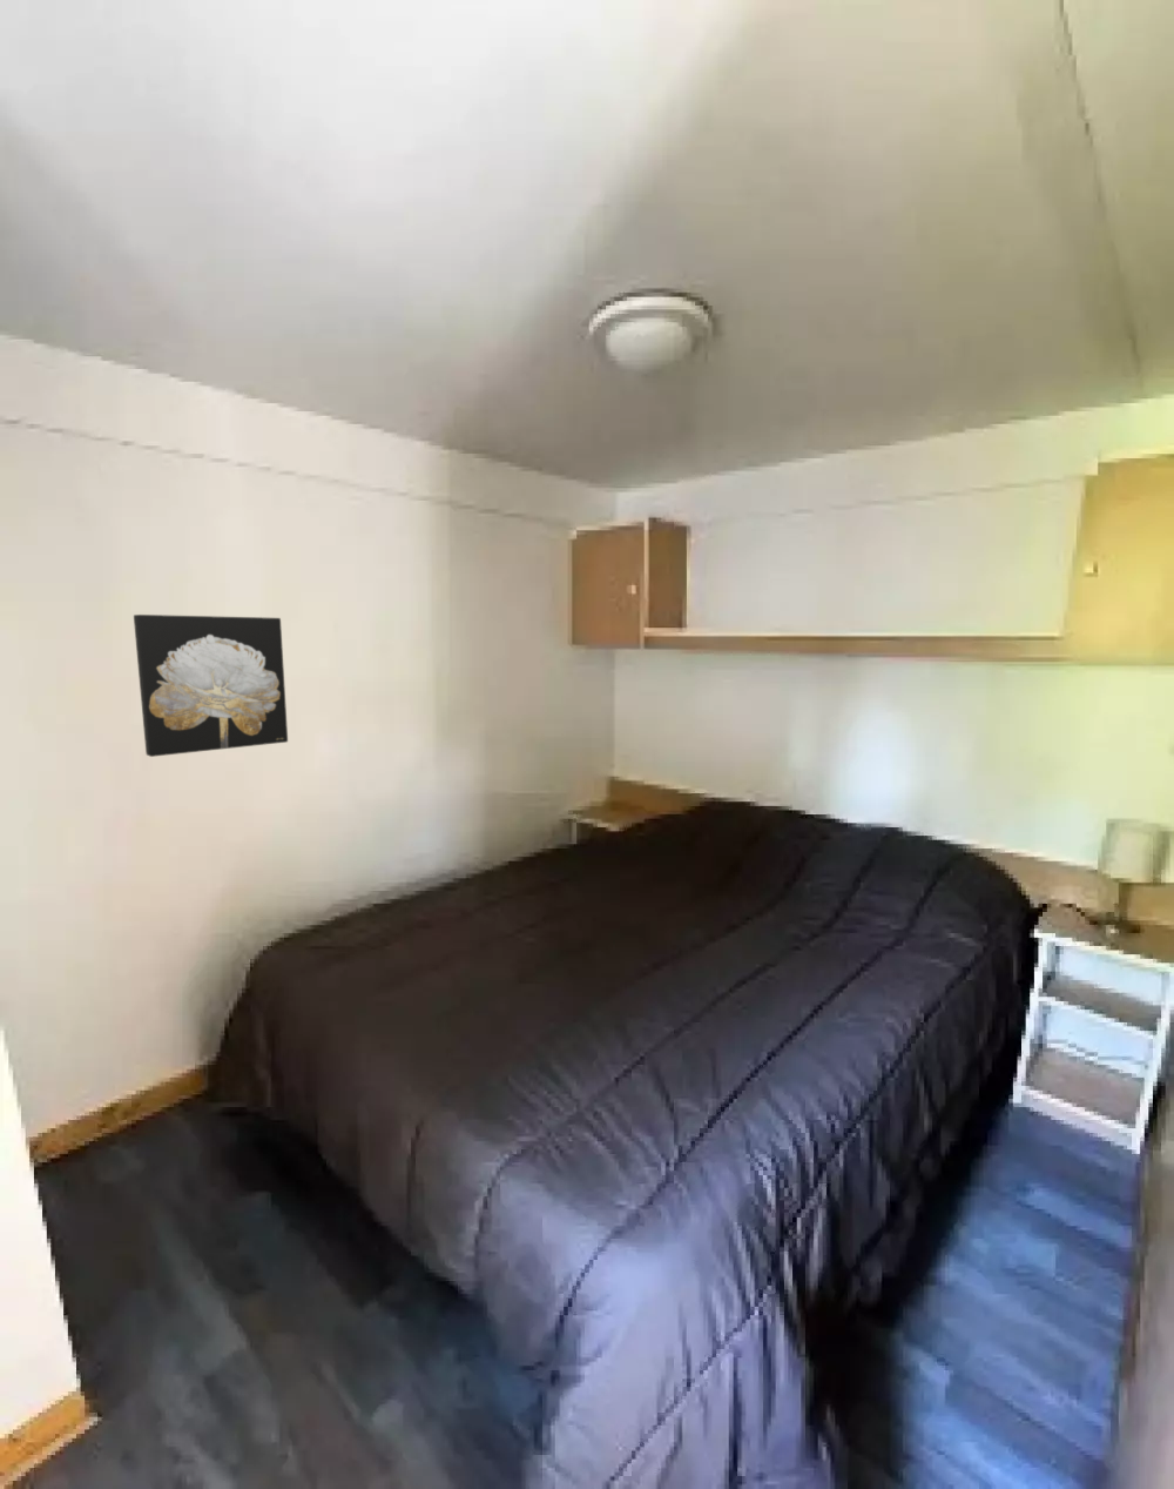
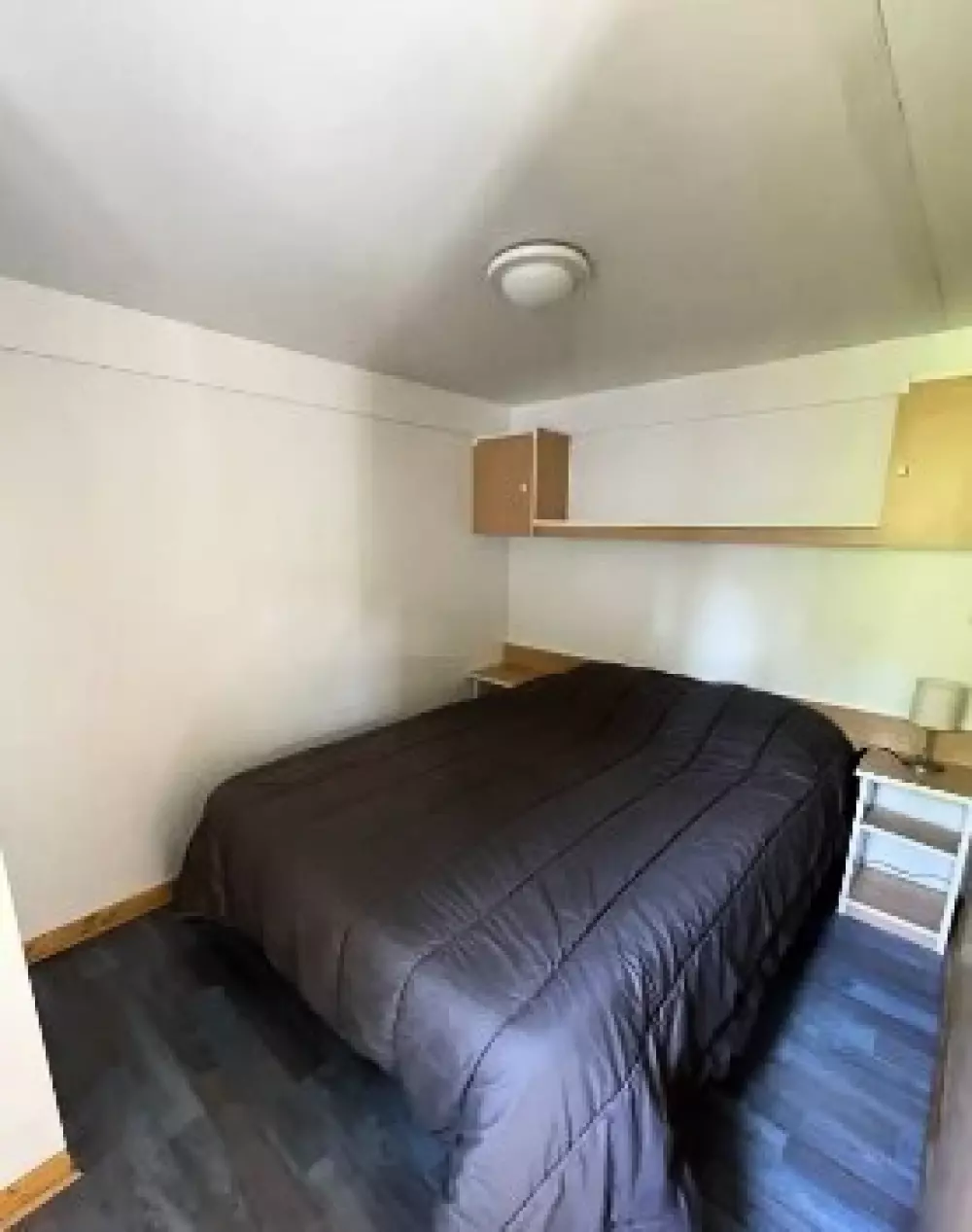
- wall art (216, 683)
